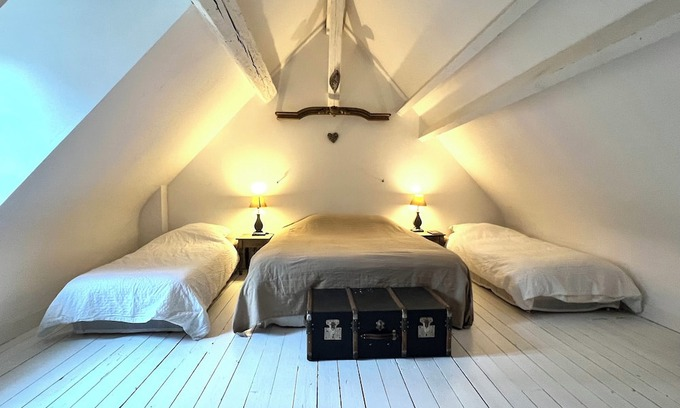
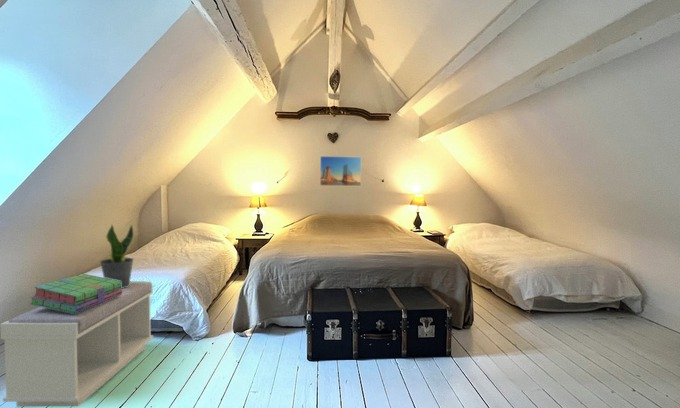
+ bench (91, 334)
+ potted plant (116, 254)
+ stack of books (78, 294)
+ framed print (340, 171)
